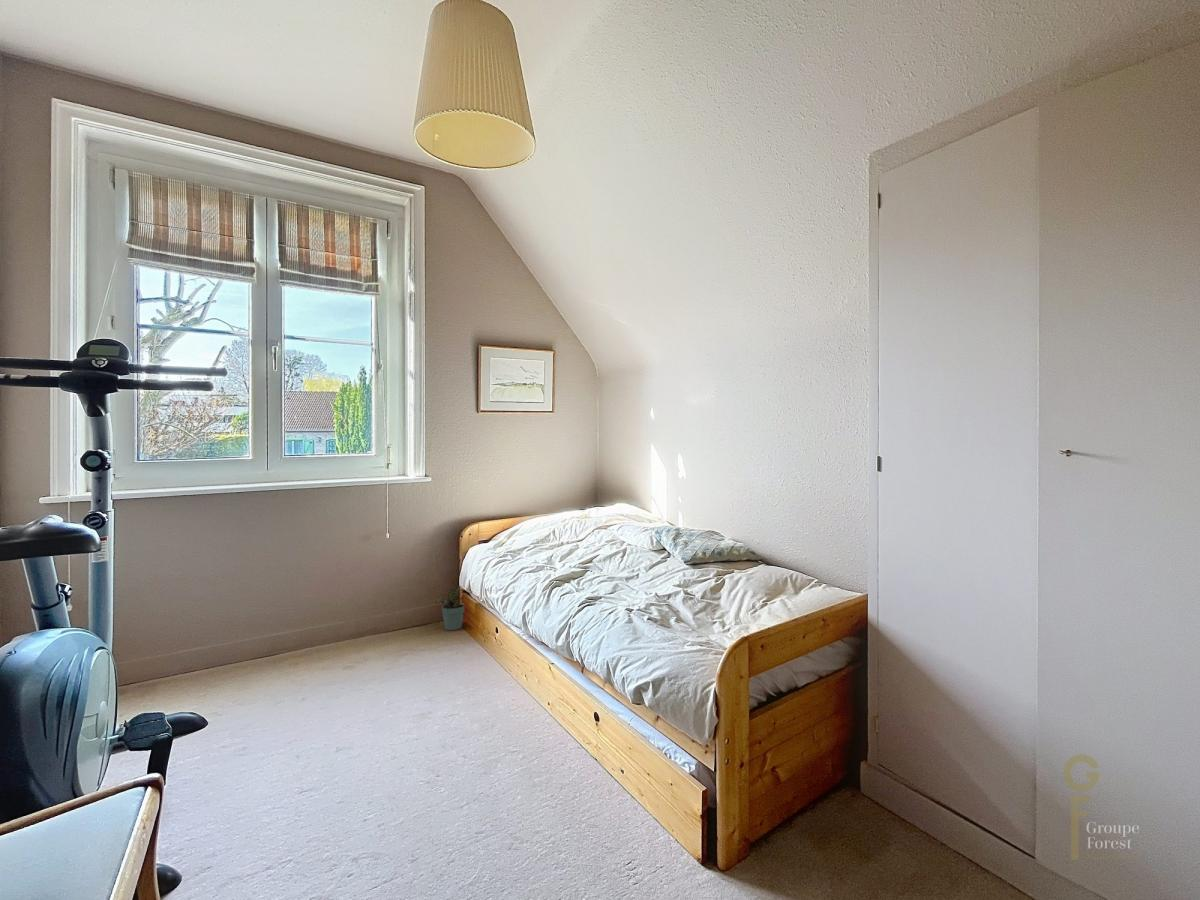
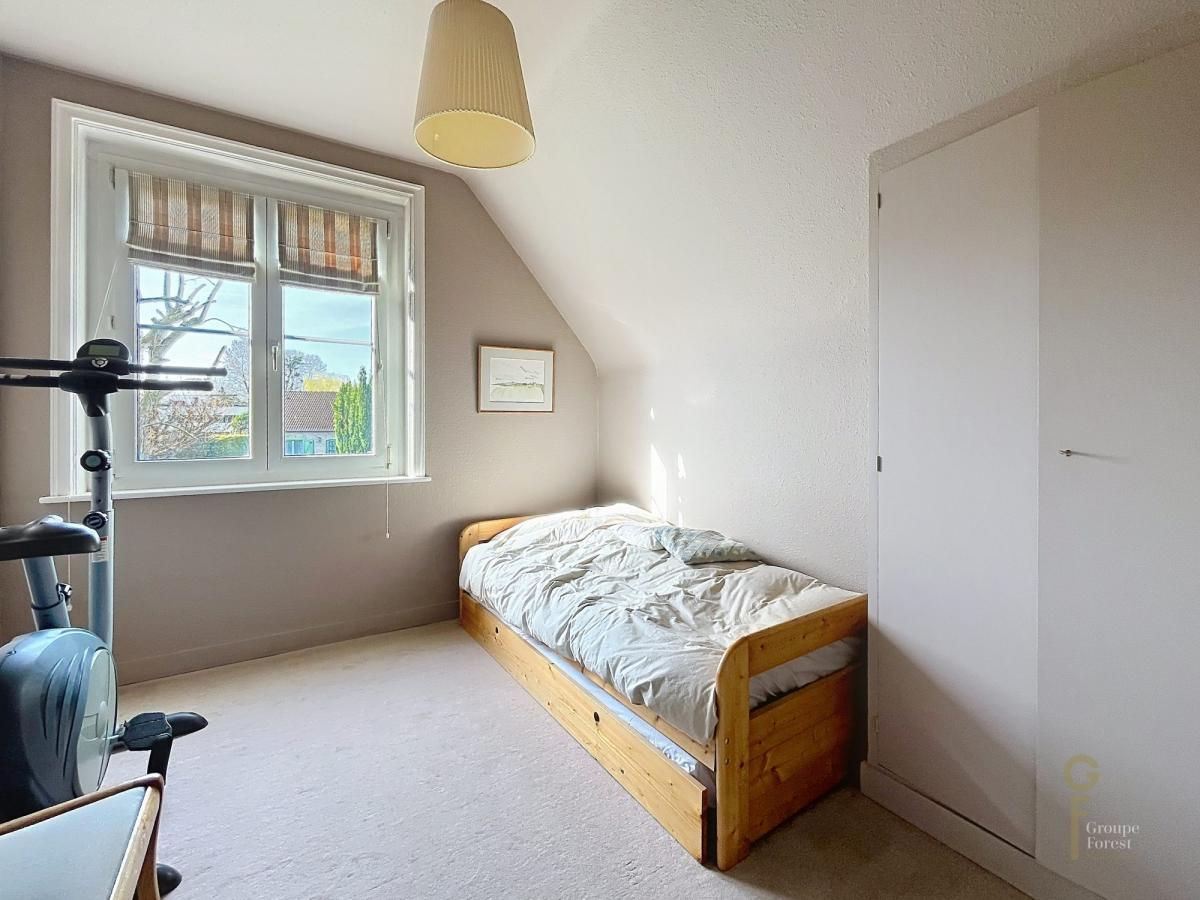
- potted plant (453, 607)
